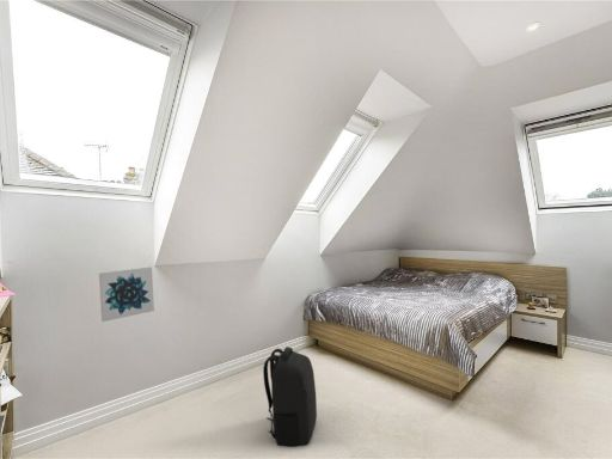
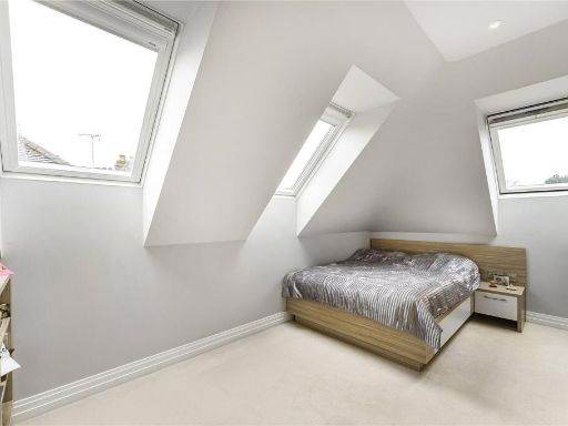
- wall art (127, 292)
- backpack (286, 387)
